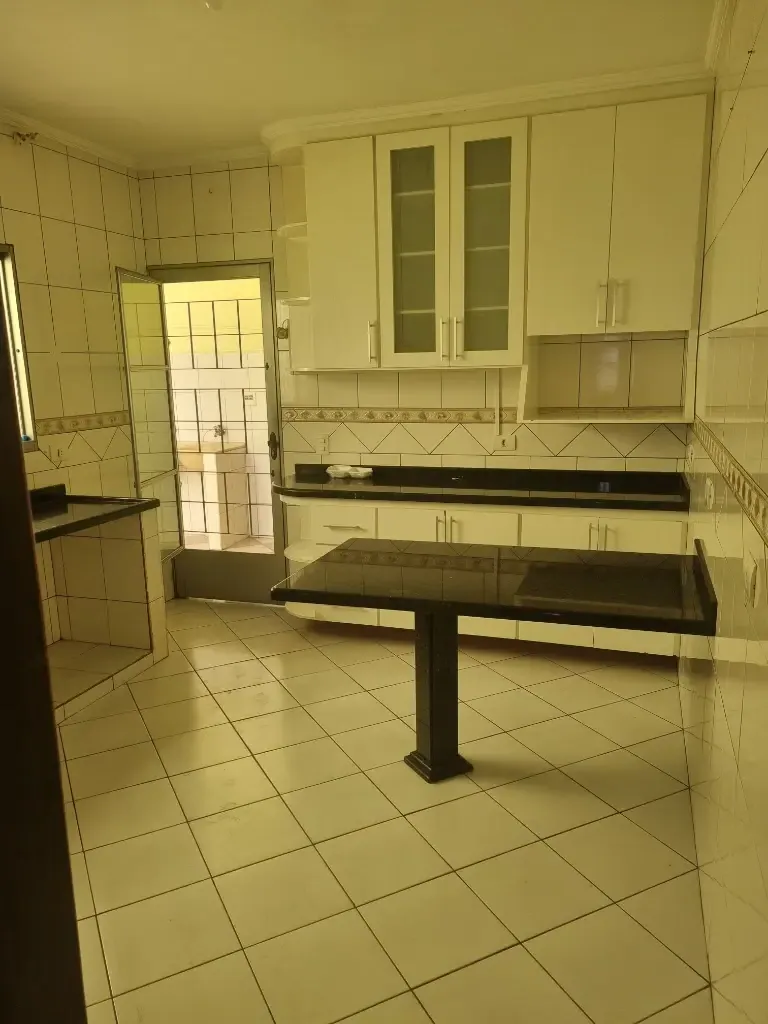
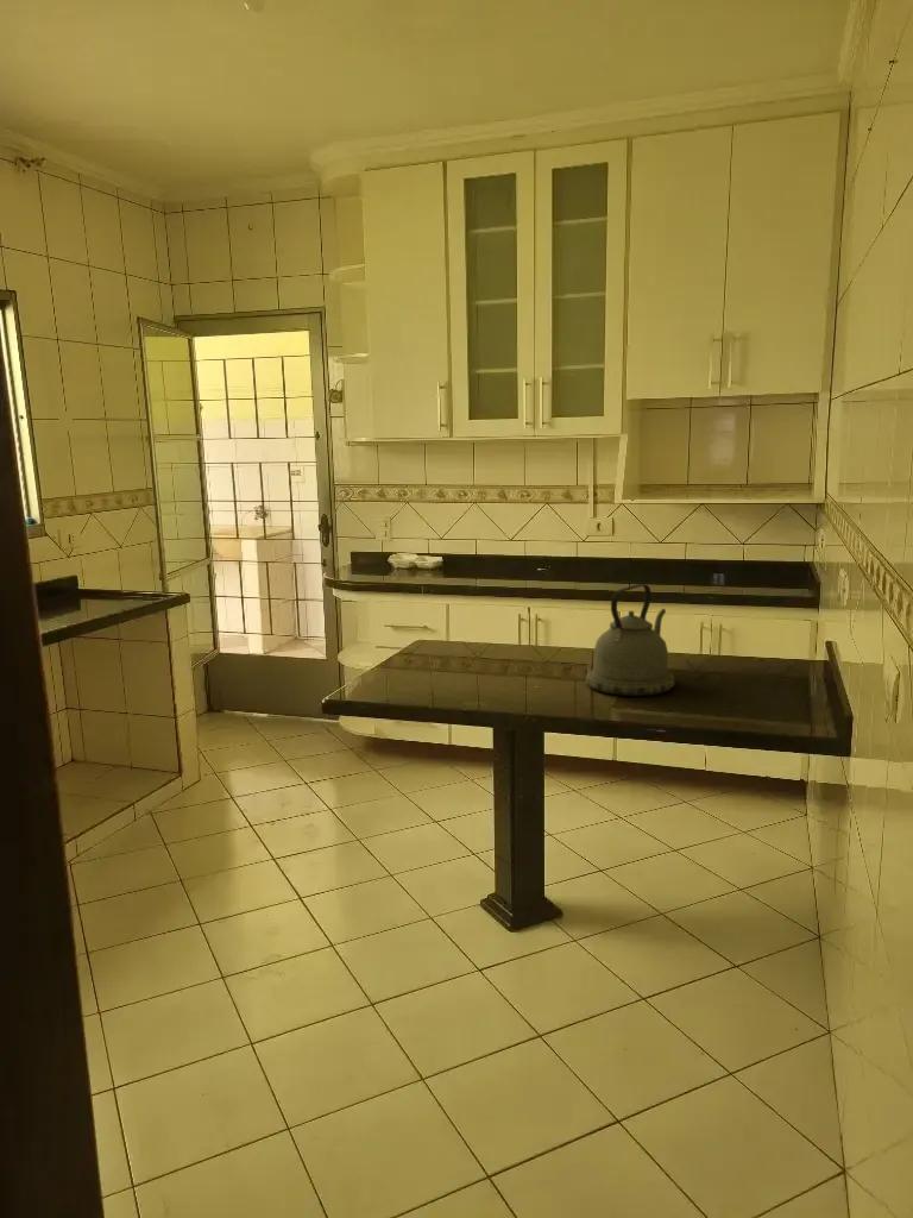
+ kettle (631, 634)
